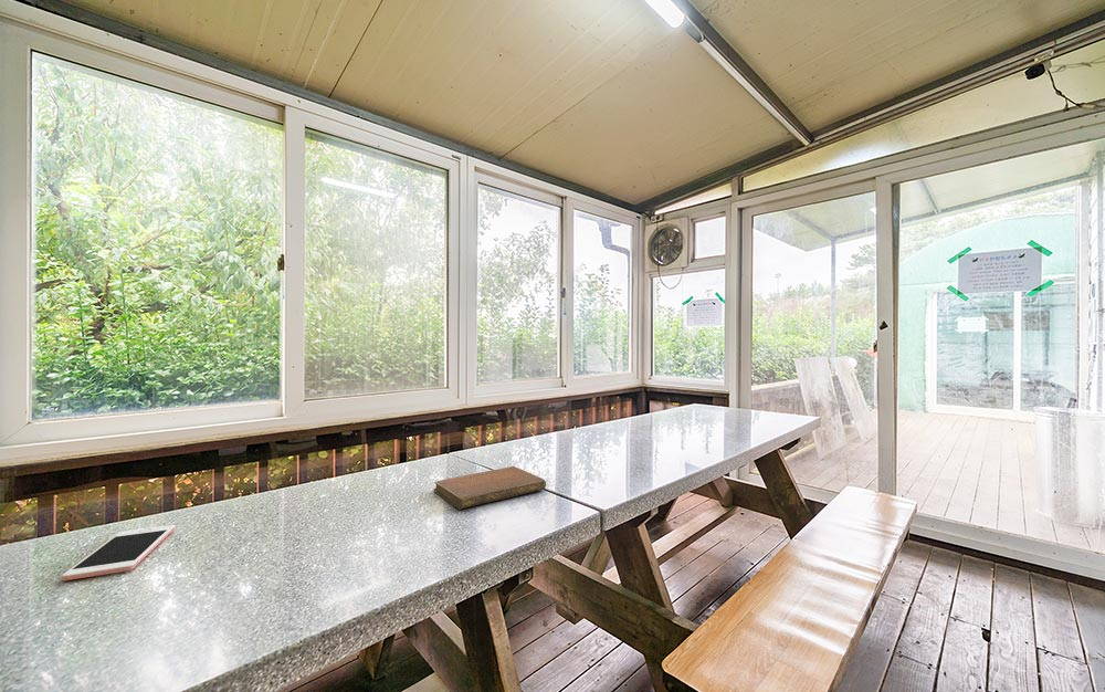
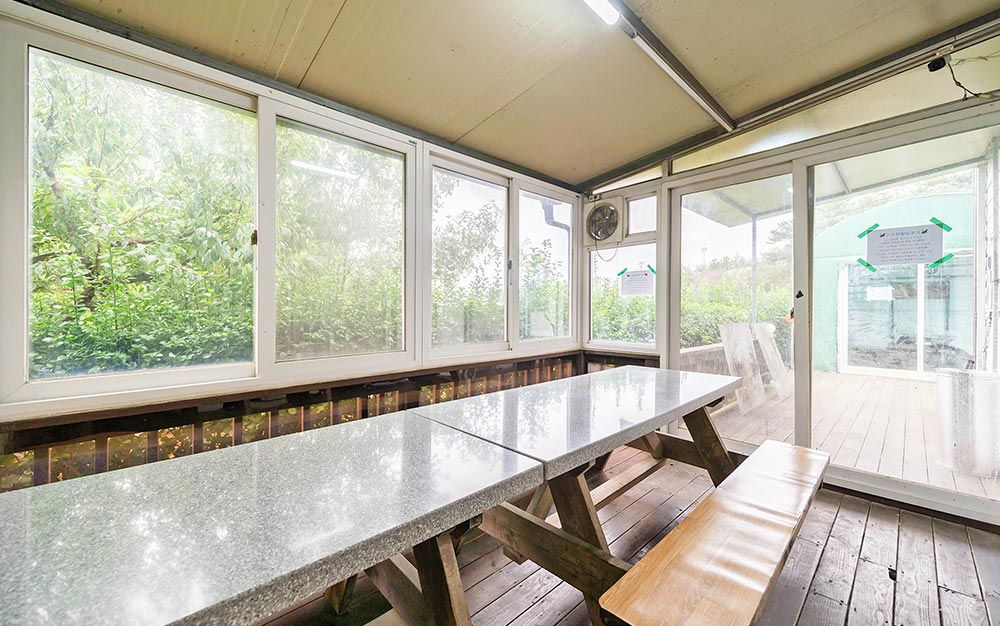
- notebook (490, 485)
- cell phone (125, 549)
